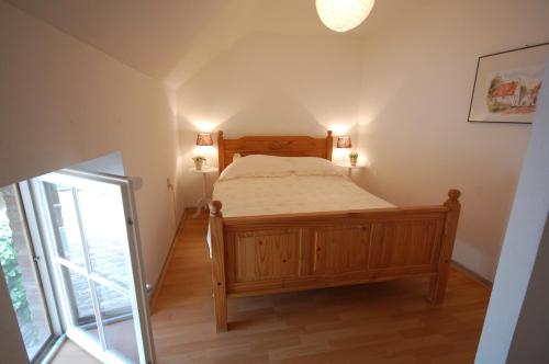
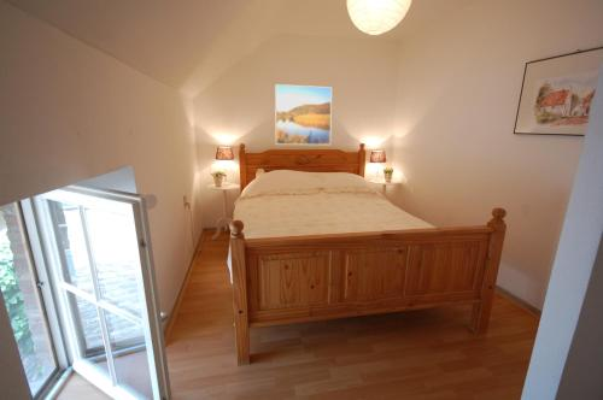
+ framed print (303, 116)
